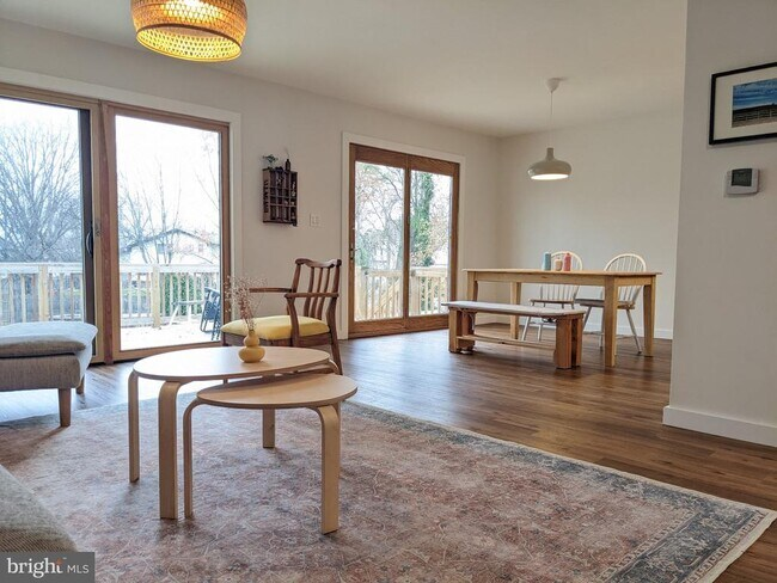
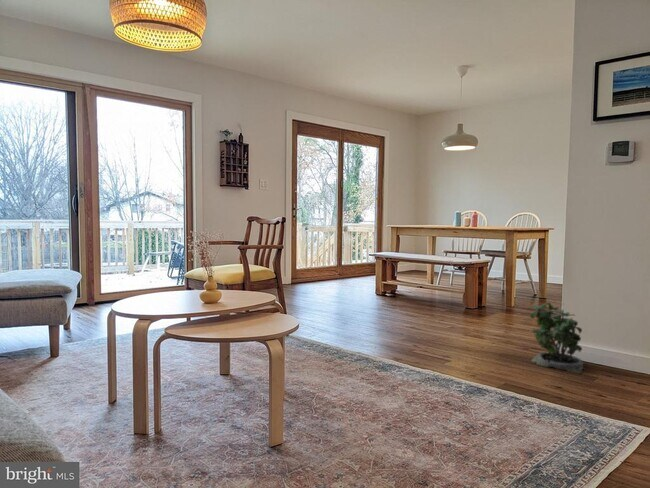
+ potted plant (556, 332)
